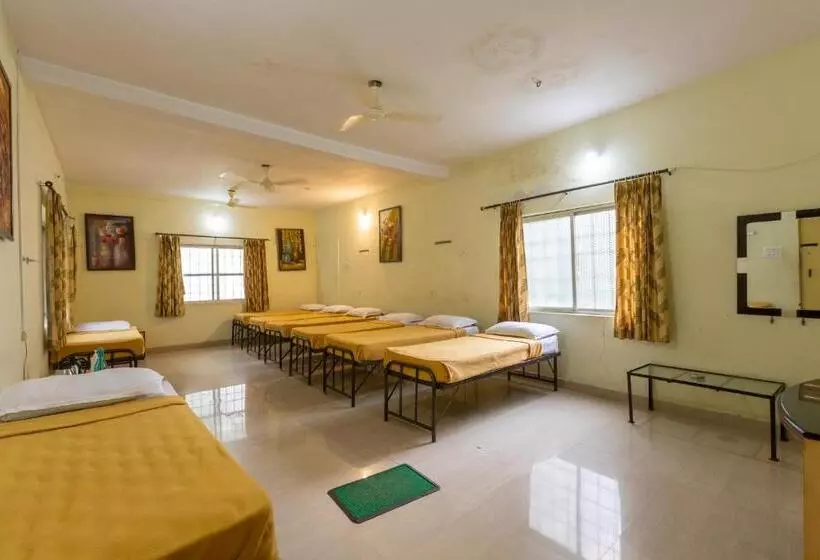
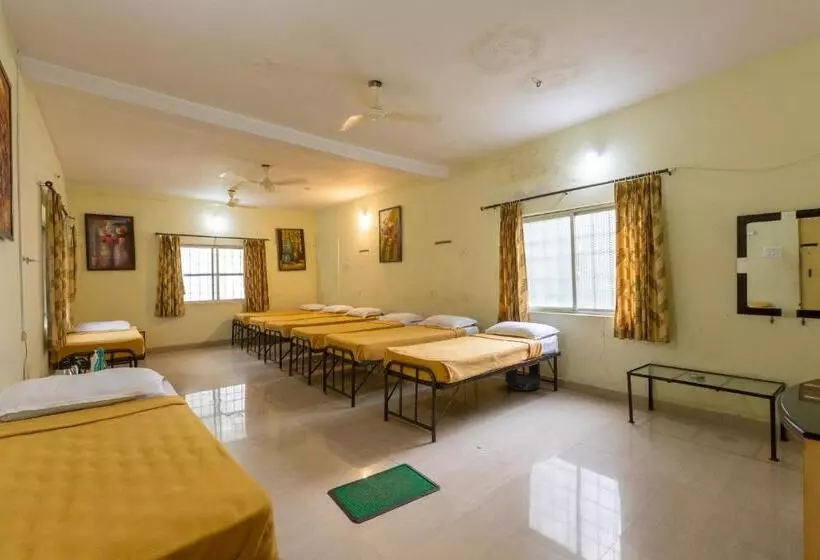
+ backpack (526, 374)
